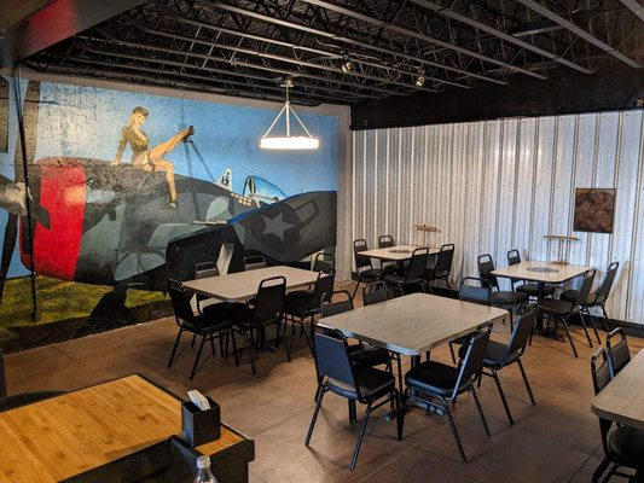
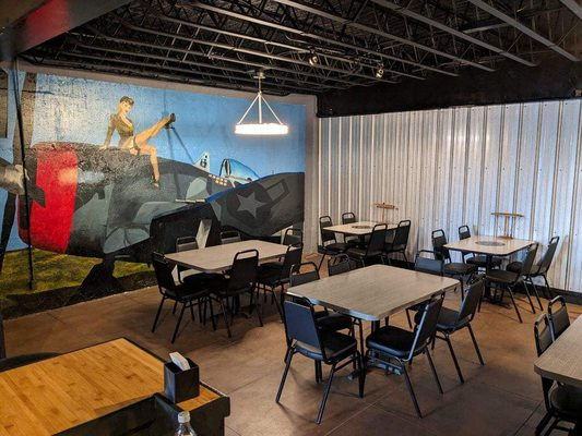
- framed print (593, 210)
